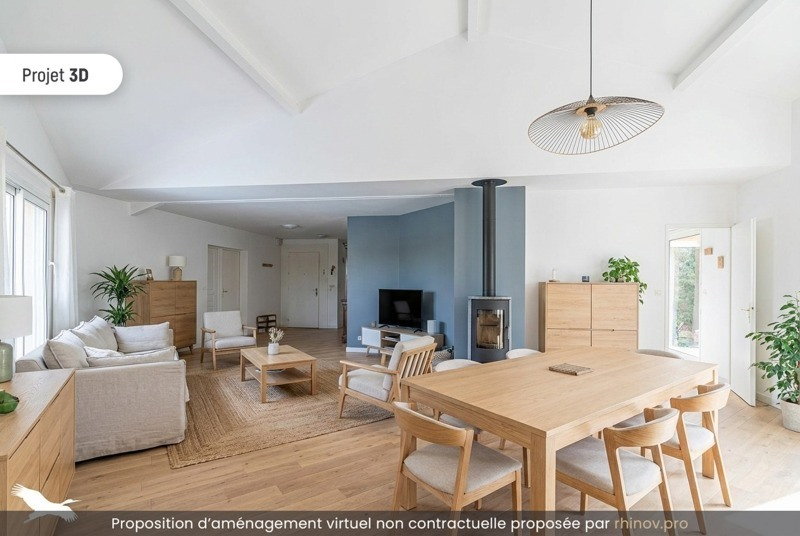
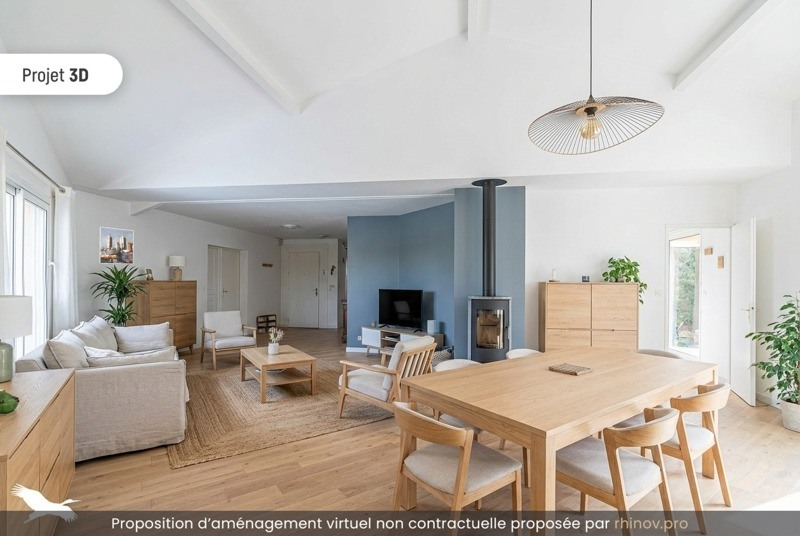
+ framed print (116, 246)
